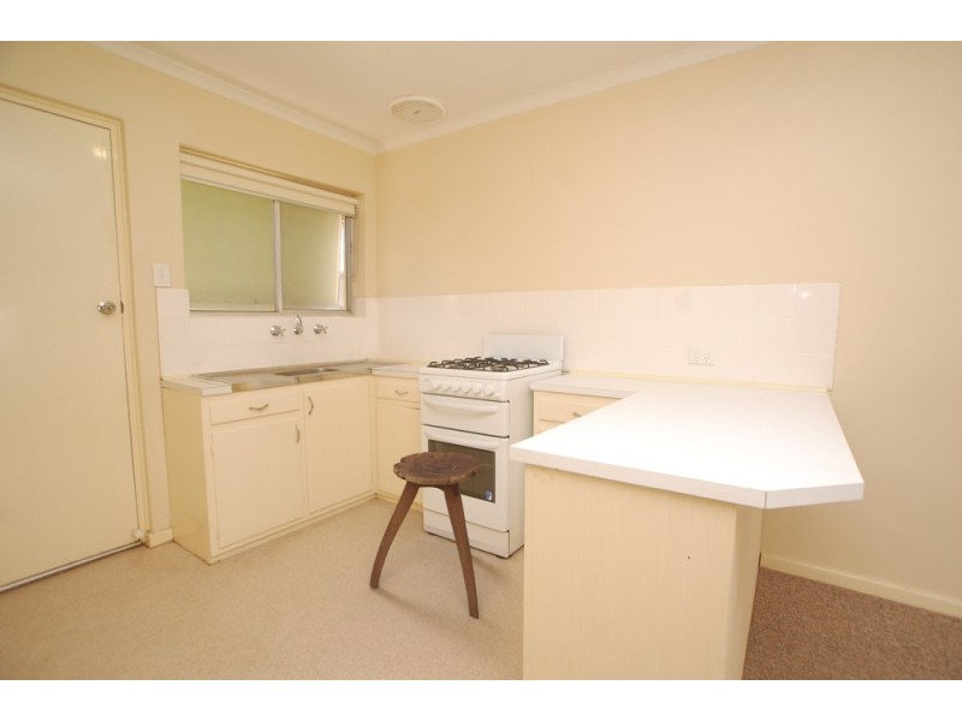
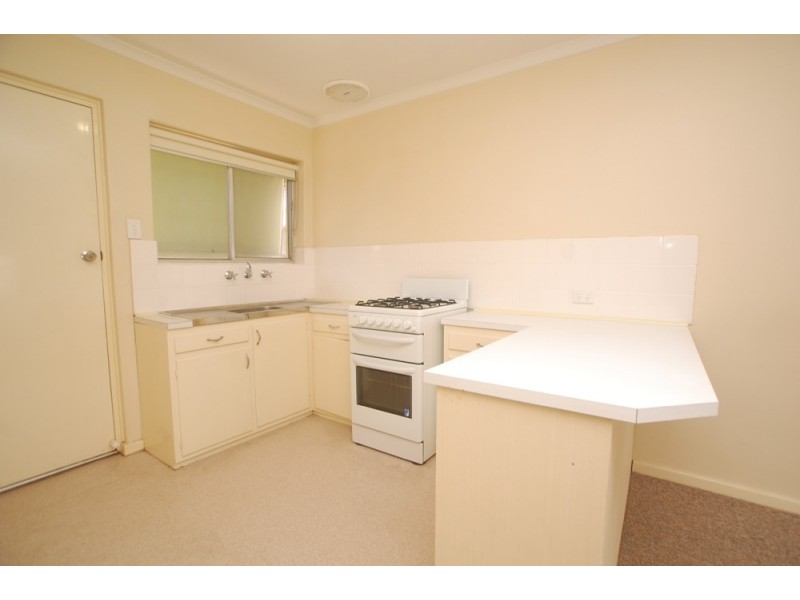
- stool (451, 520)
